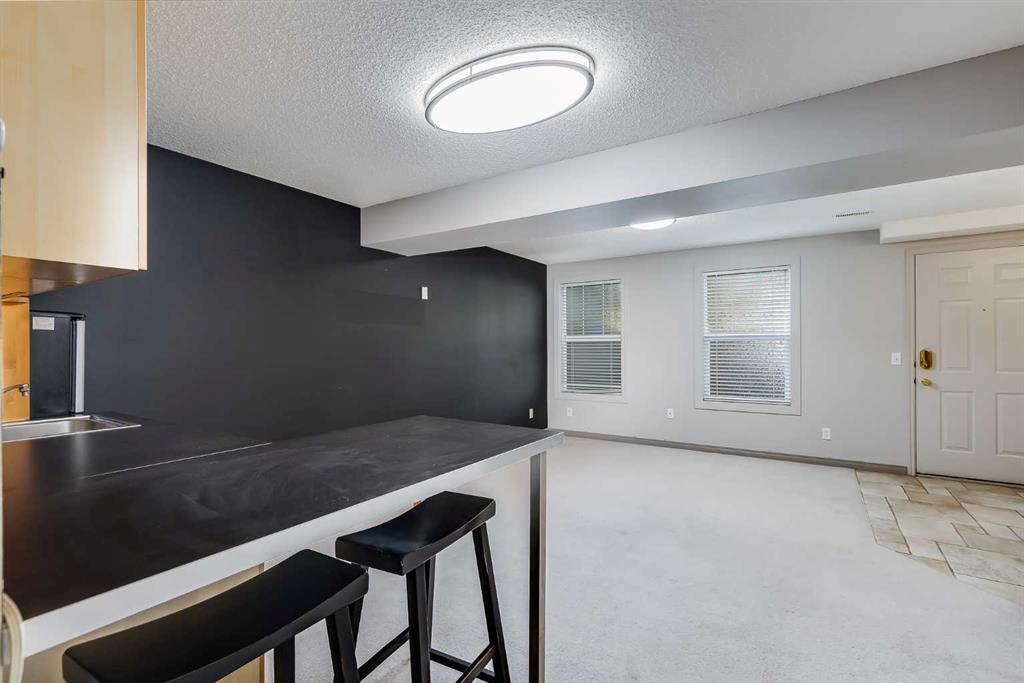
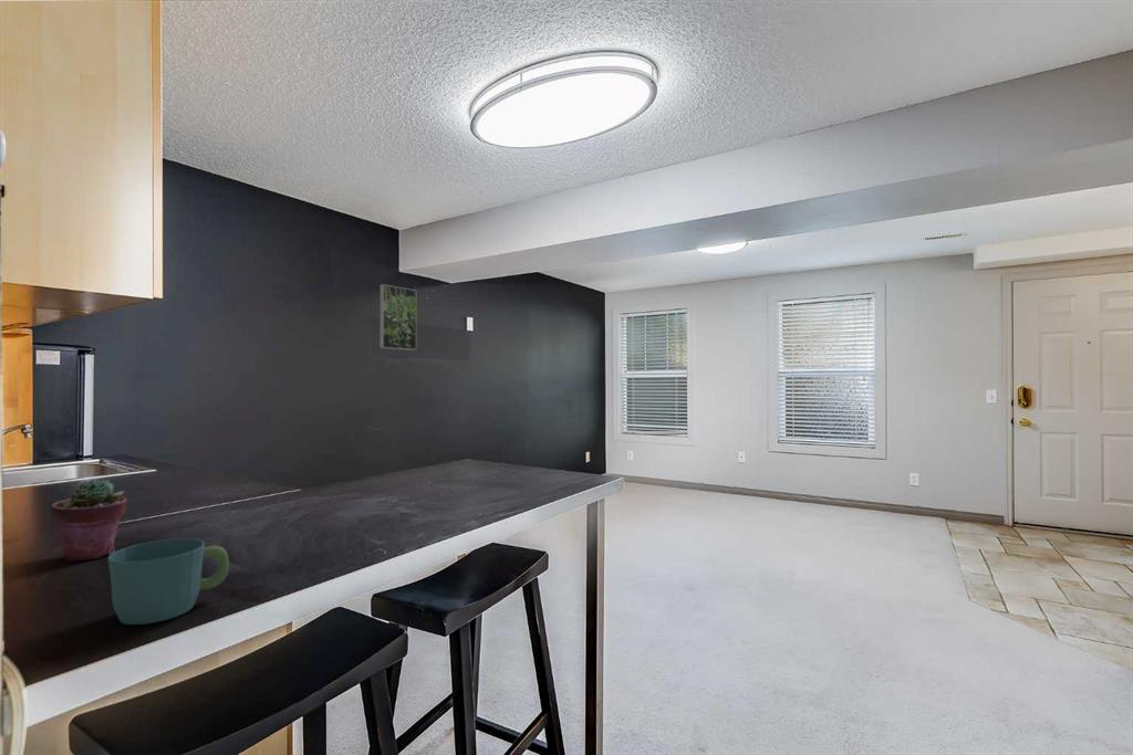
+ potted succulent (90, 516)
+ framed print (398, 317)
+ mug (171, 577)
